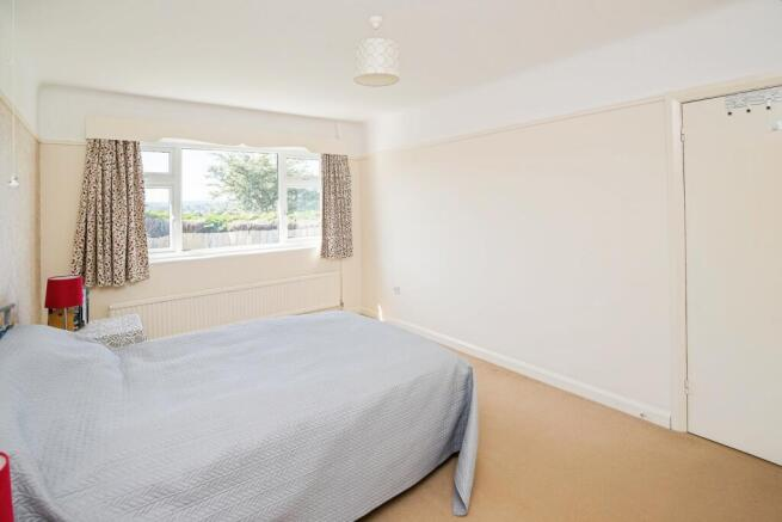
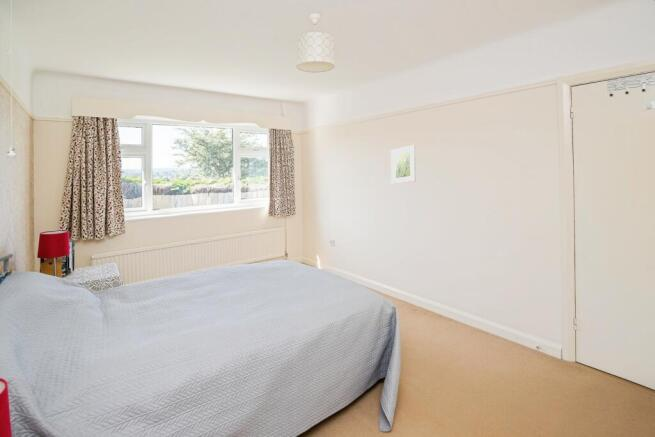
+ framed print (402, 165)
